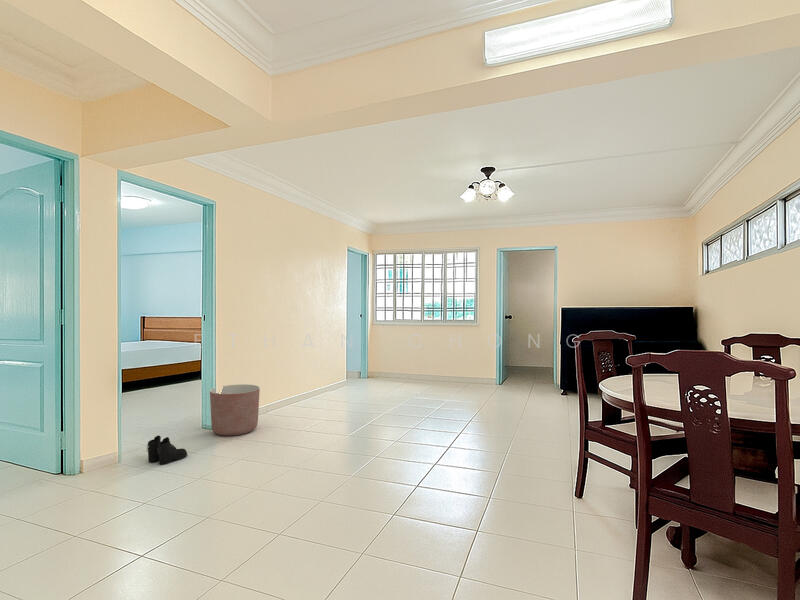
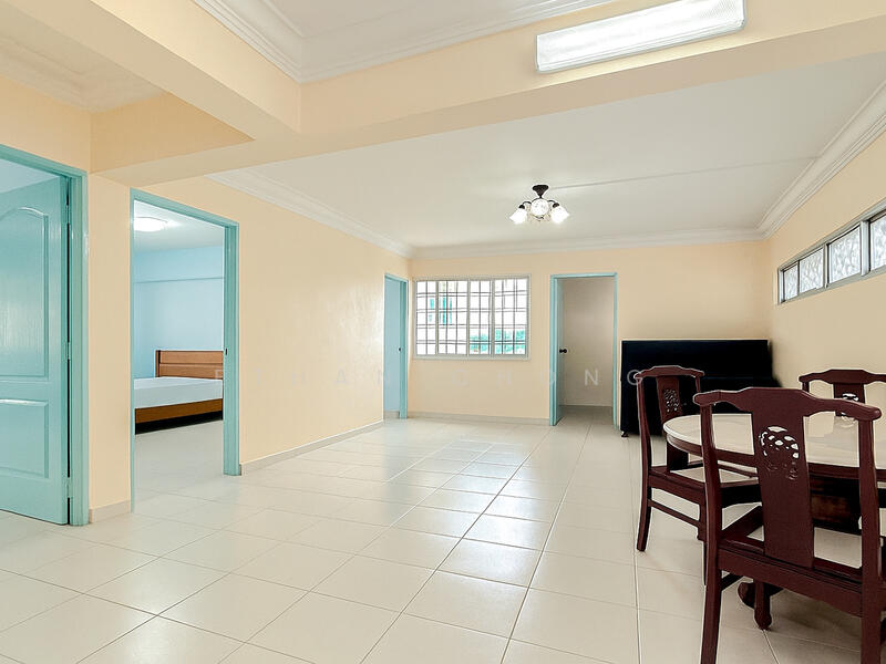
- boots (167, 447)
- planter (235, 409)
